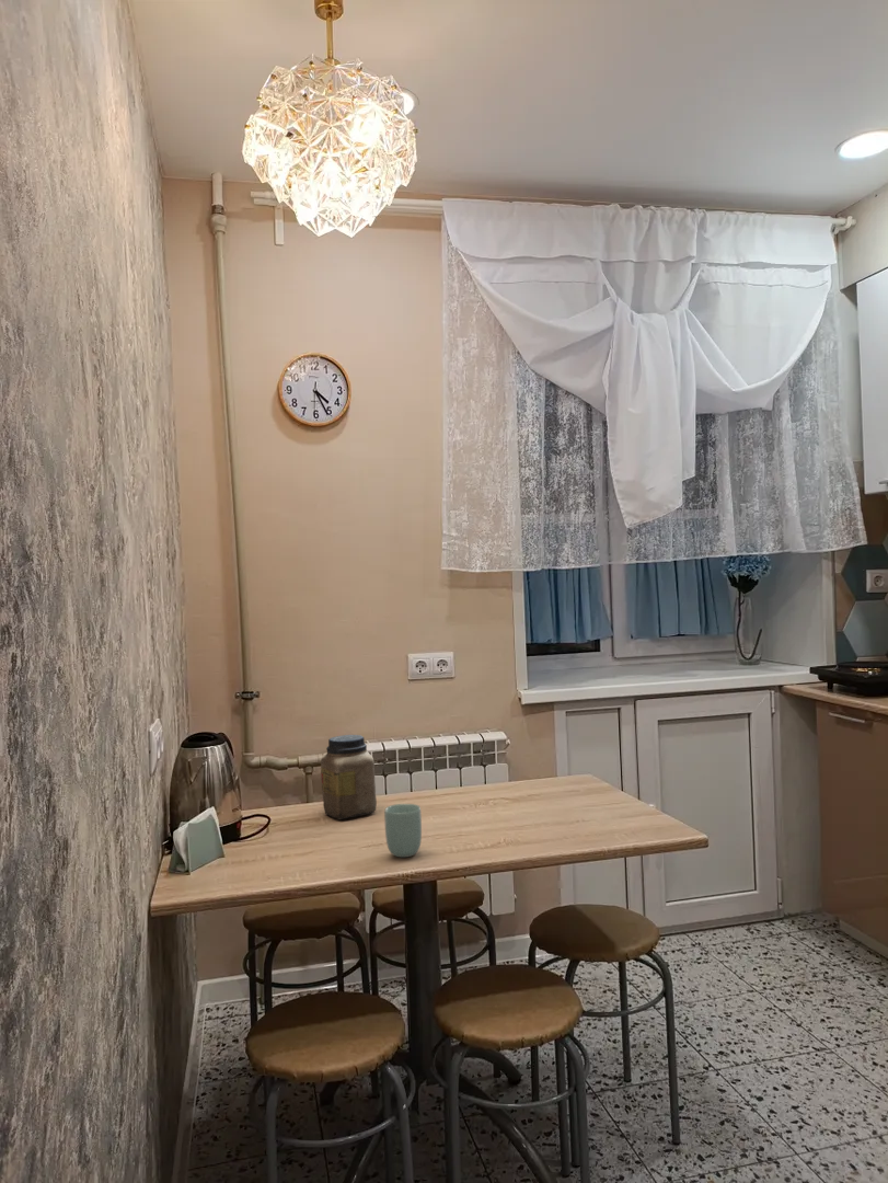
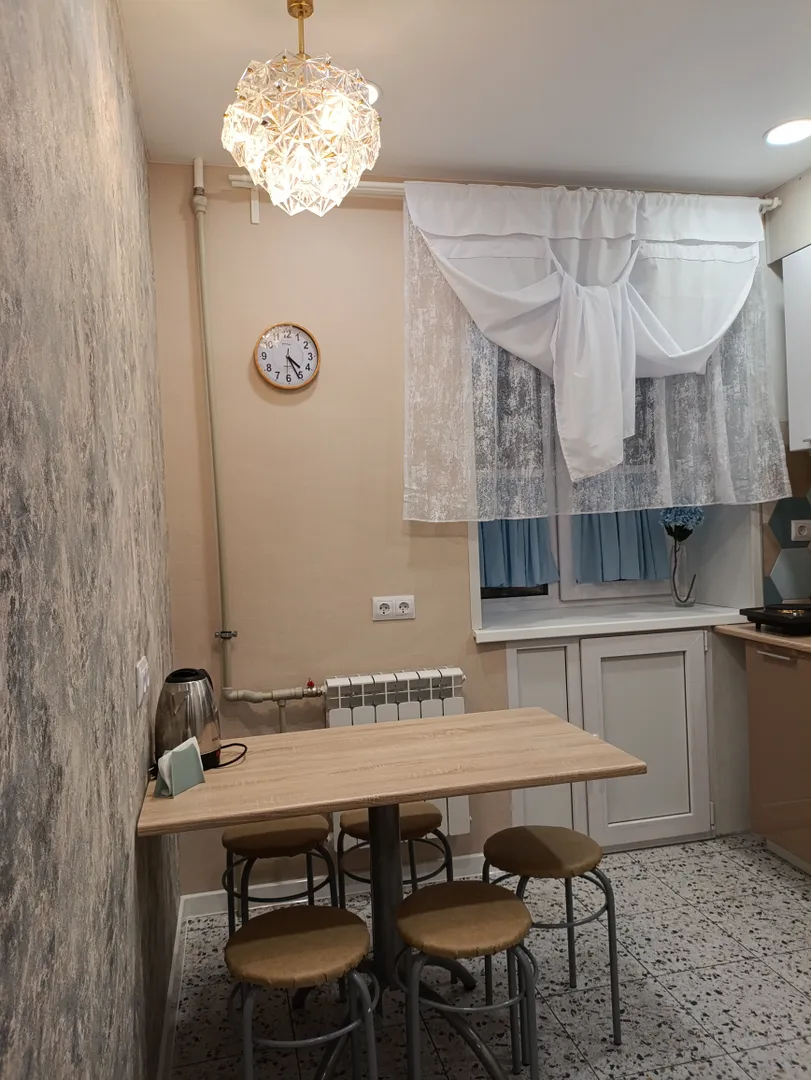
- cup (403, 831)
- jar (347, 774)
